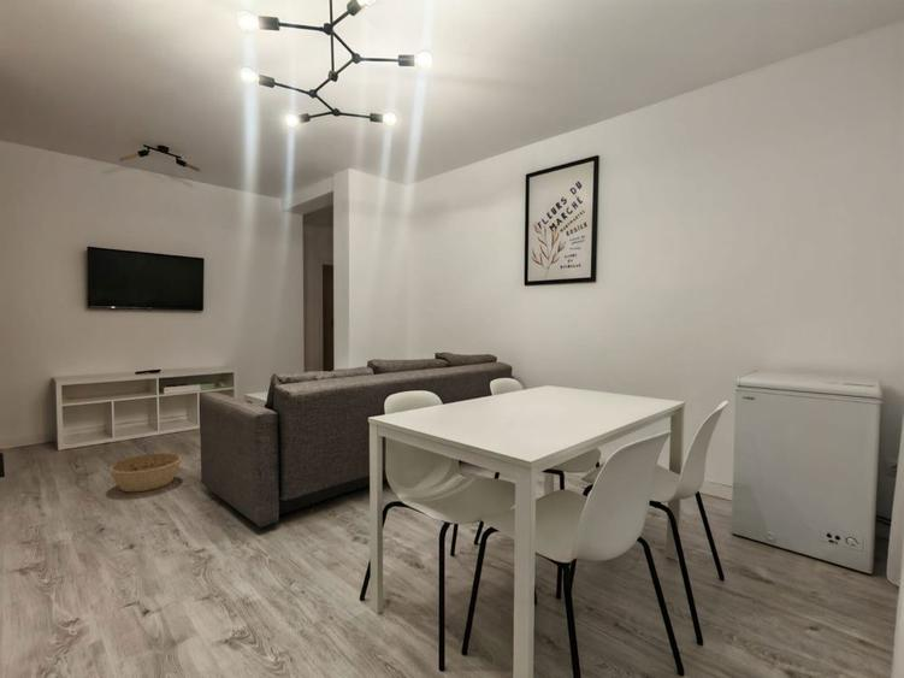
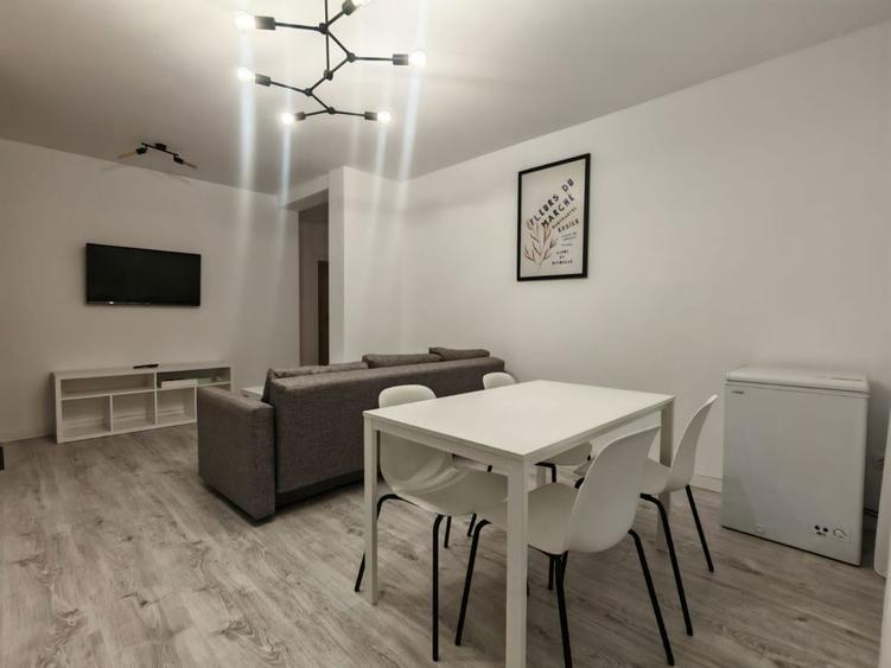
- basket (147, 472)
